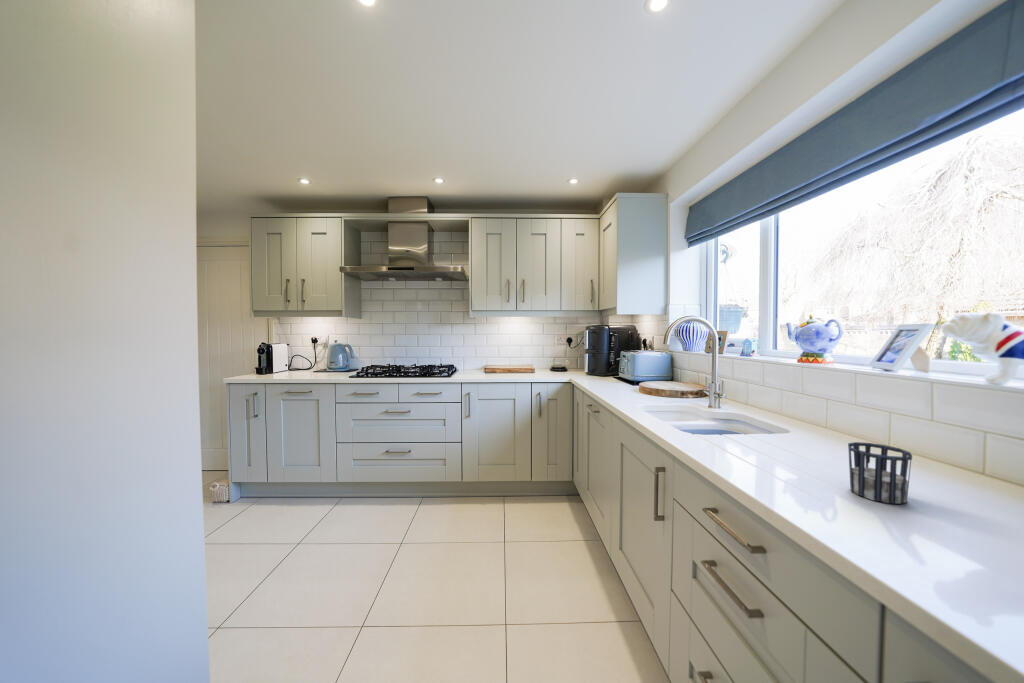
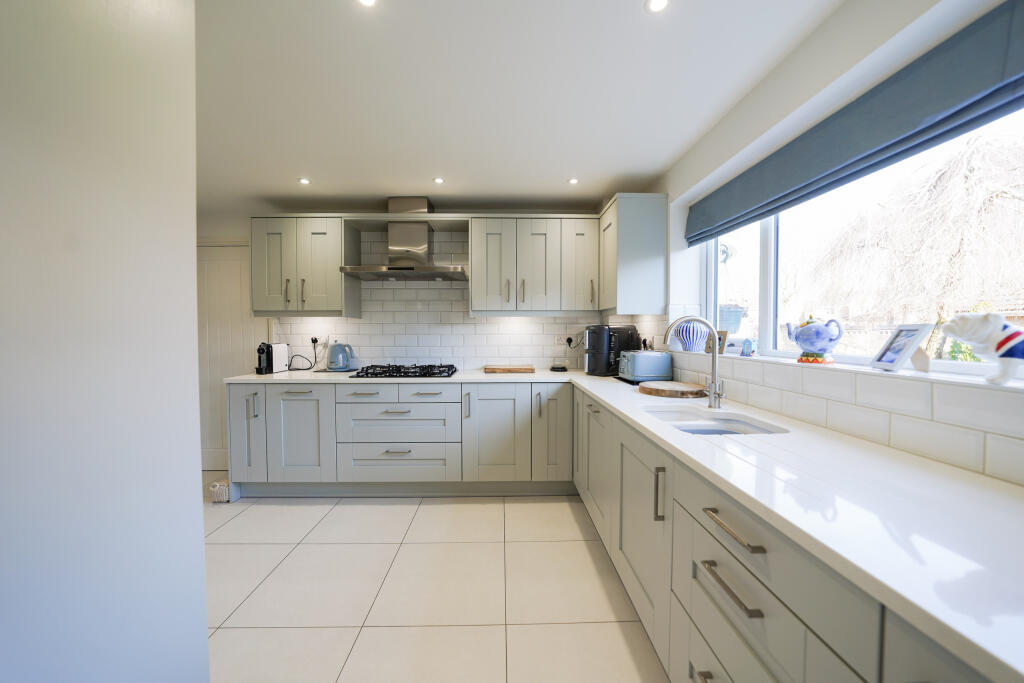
- cup (878, 471)
